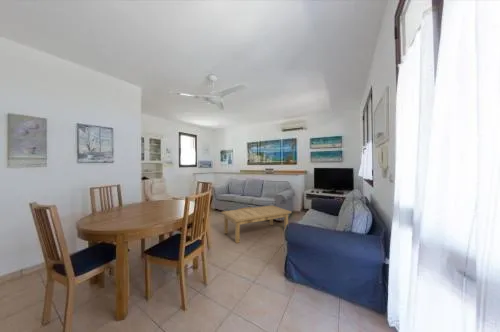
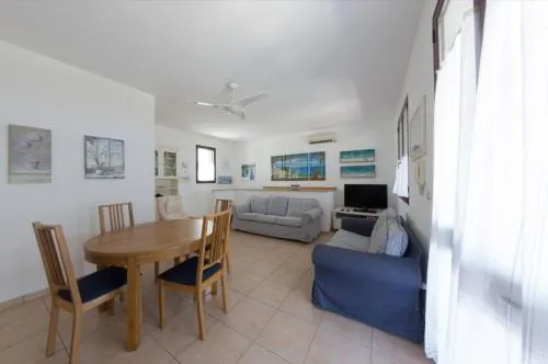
- coffee table (256, 221)
